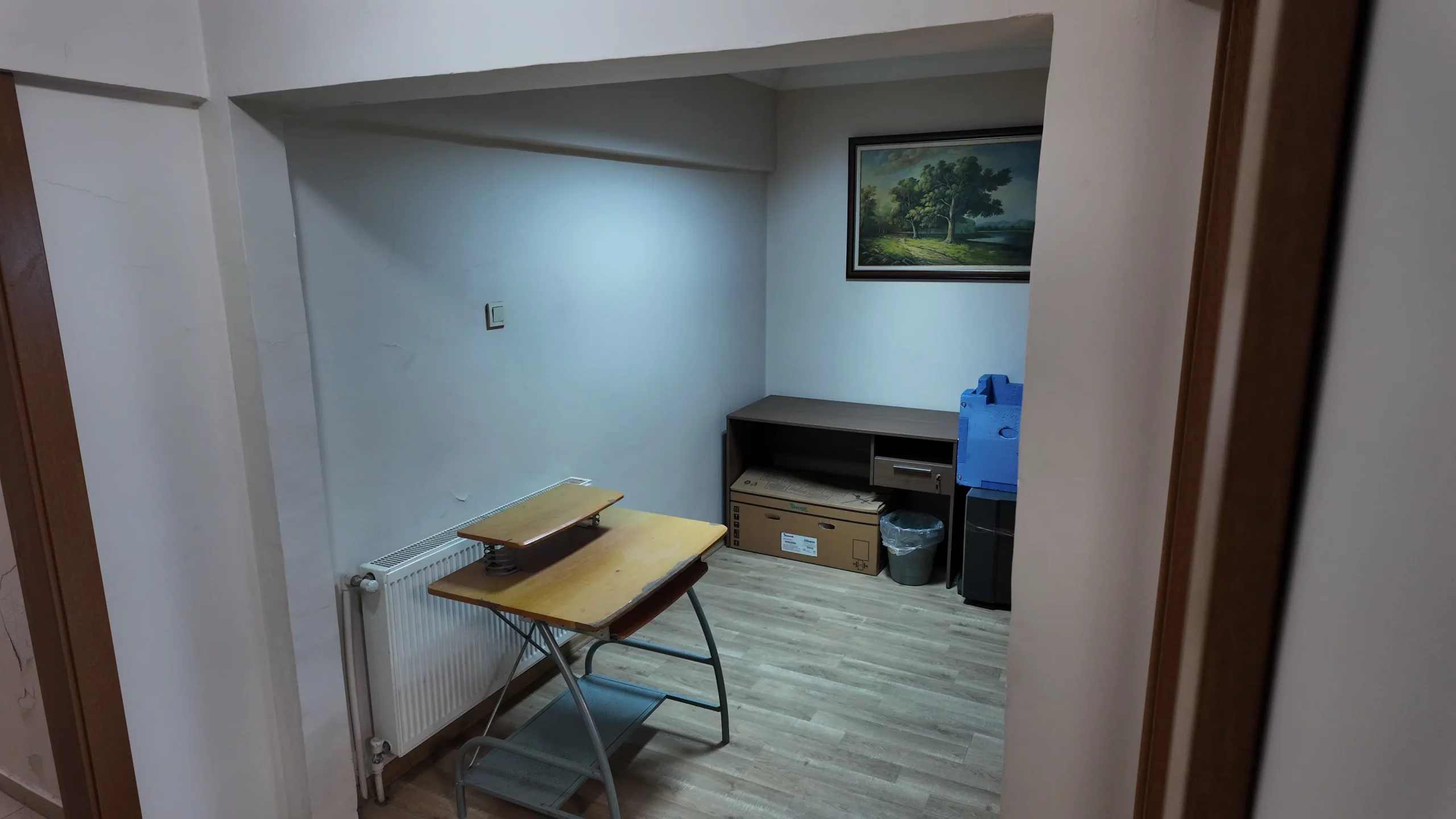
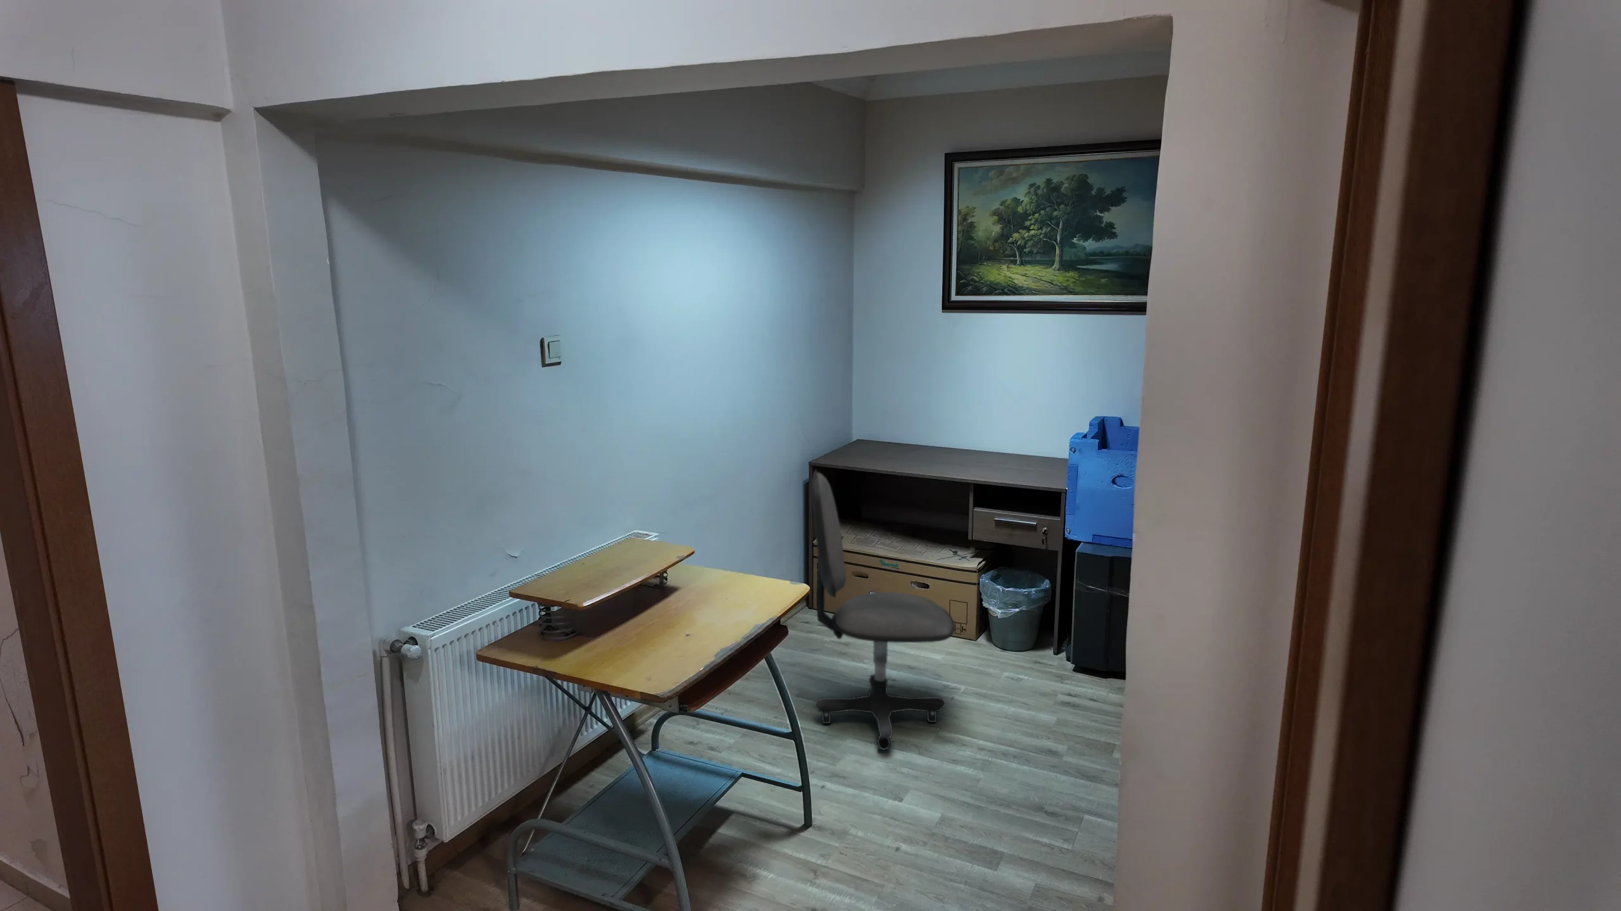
+ office chair (883, 600)
